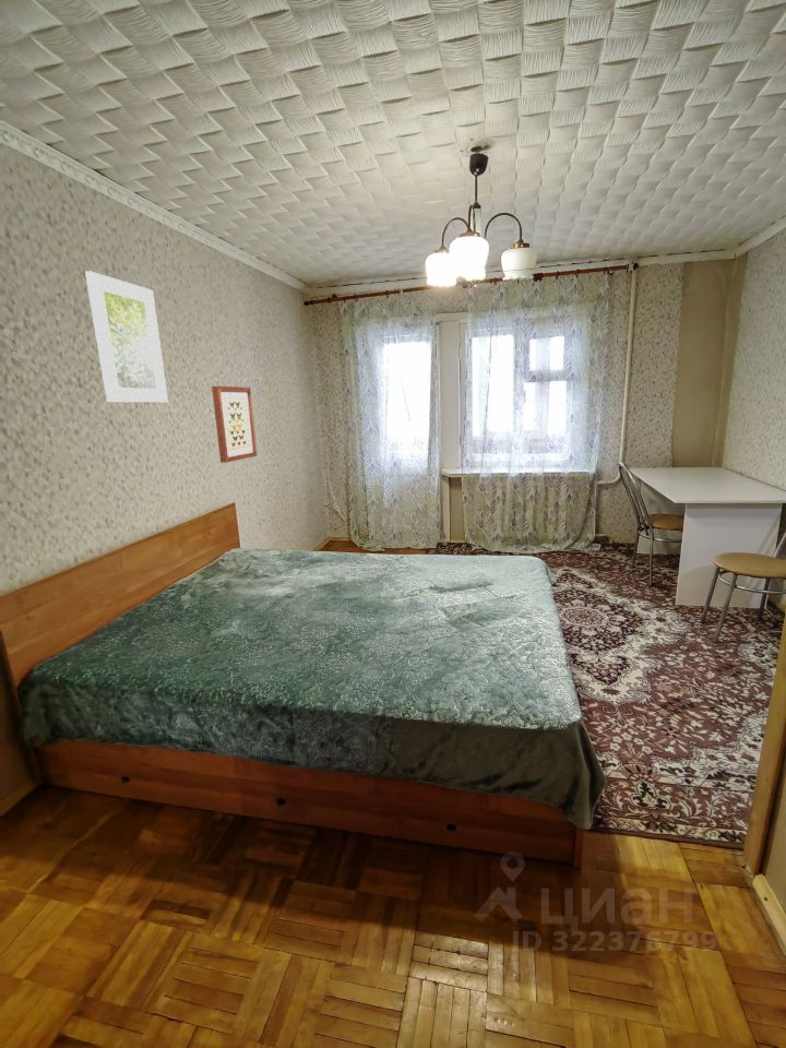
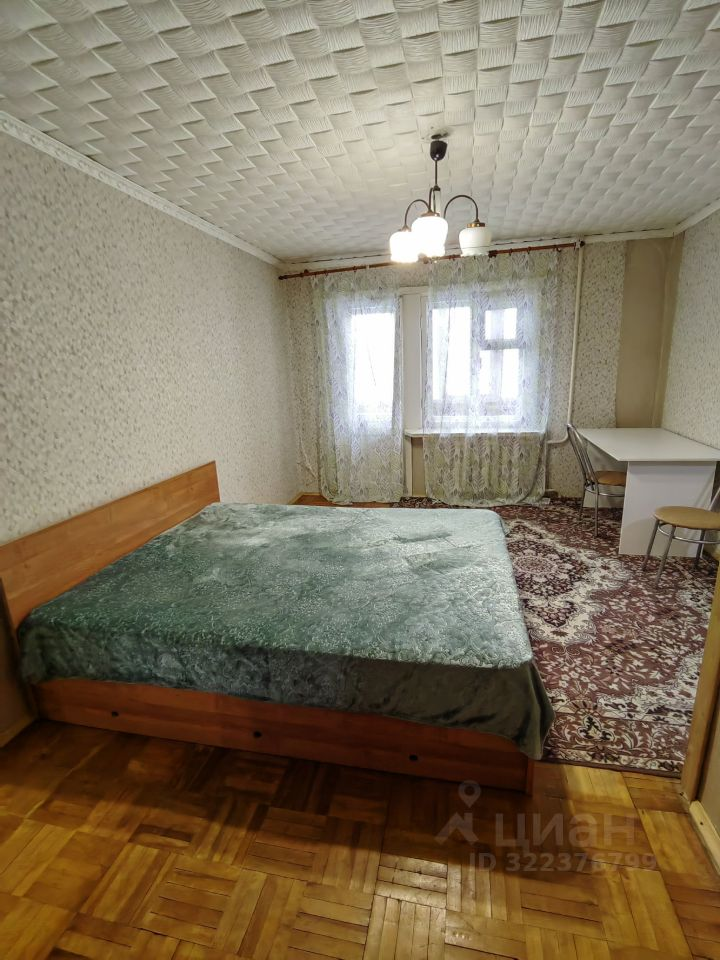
- wall art (236, 424)
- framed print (130, 343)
